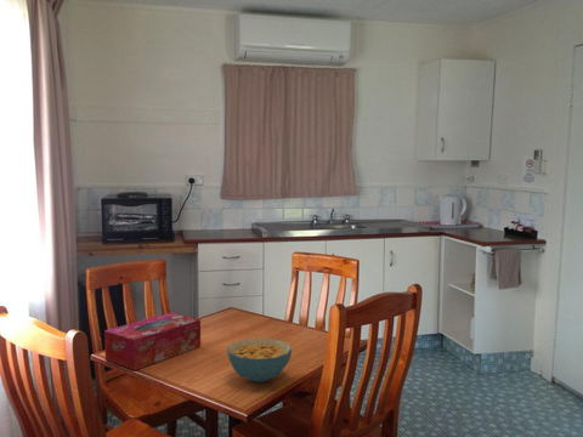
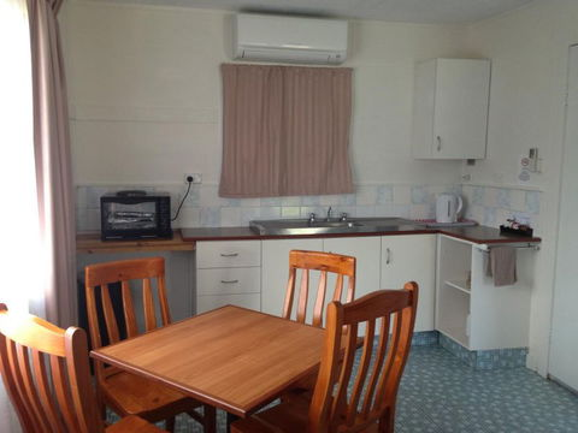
- tissue box (154, 339)
- cereal bowl (259, 363)
